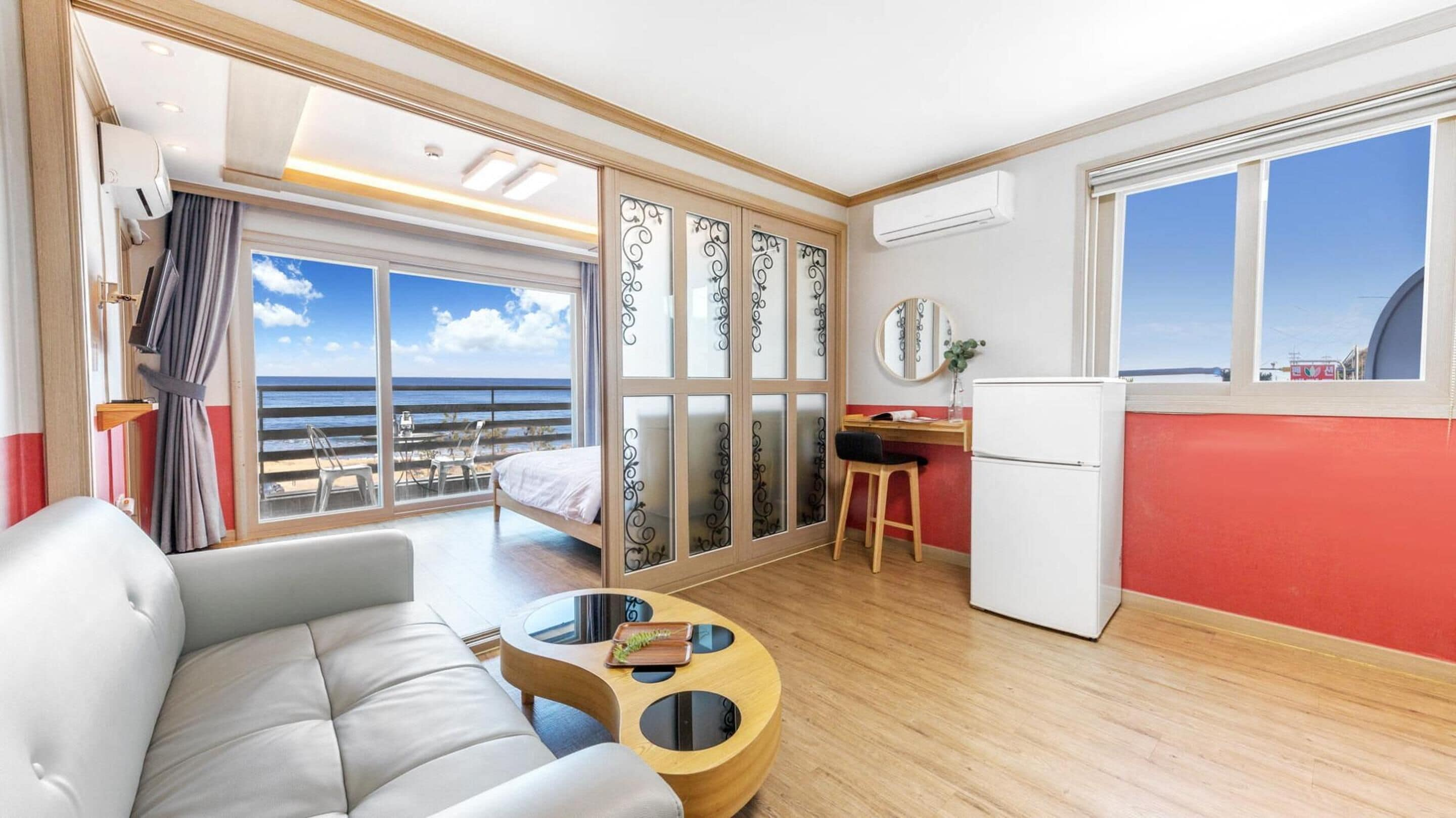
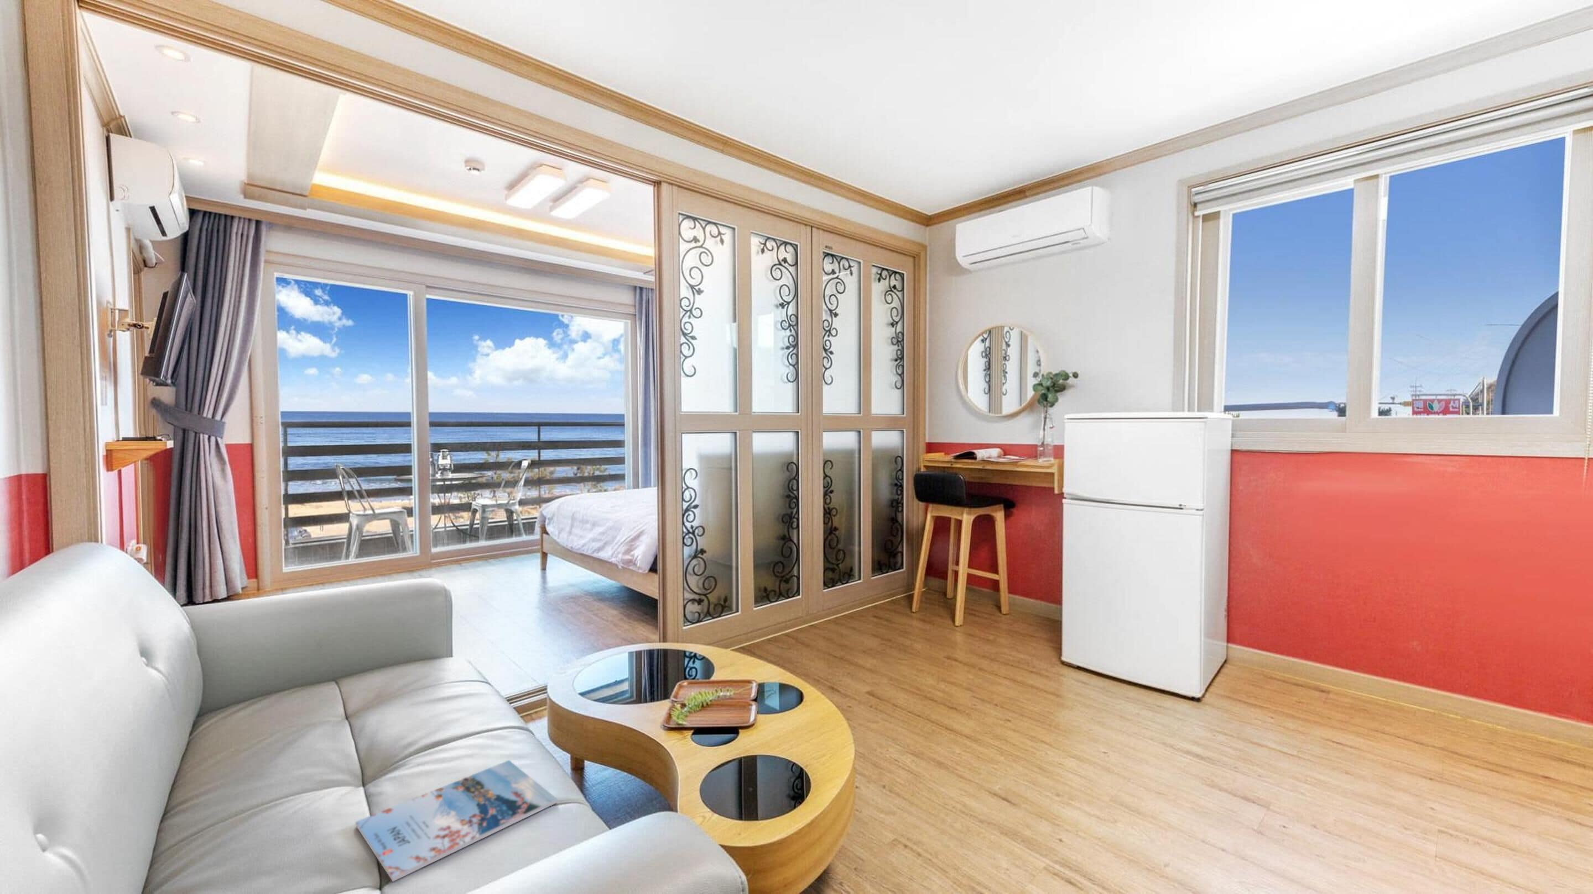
+ magazine (460, 812)
